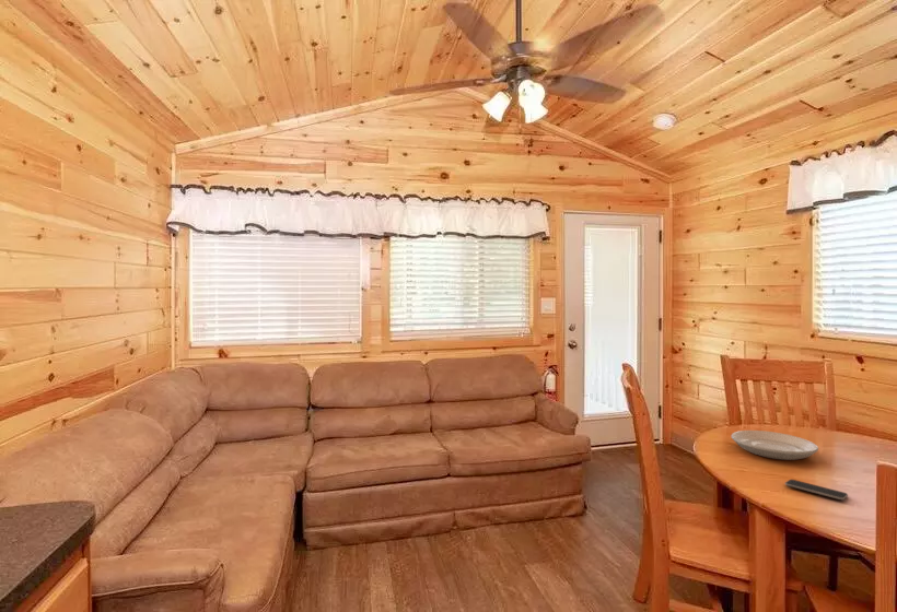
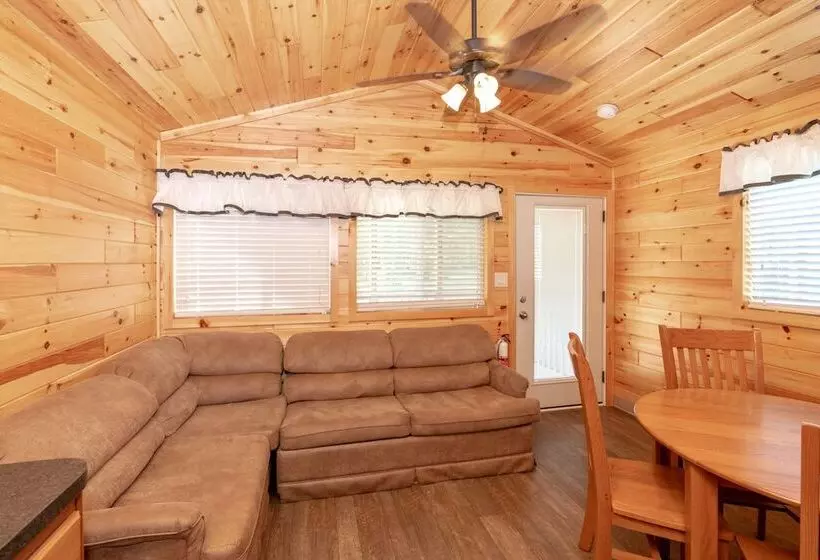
- smartphone (815, 489)
- plate (772, 446)
